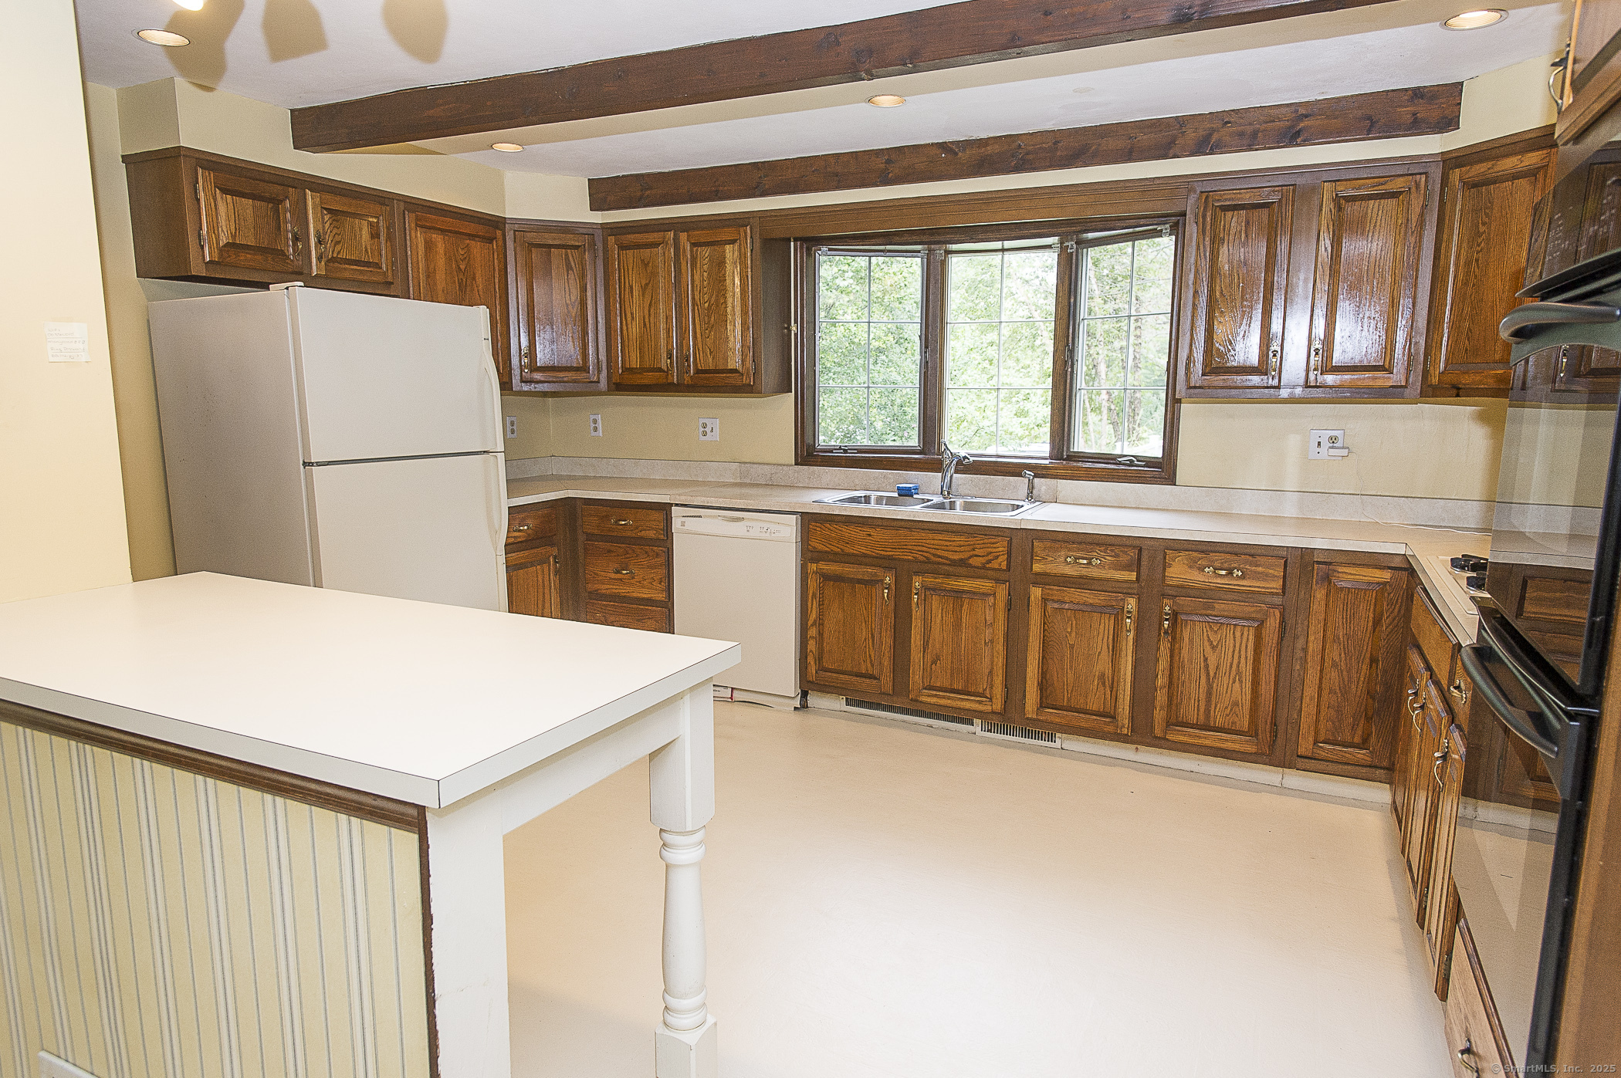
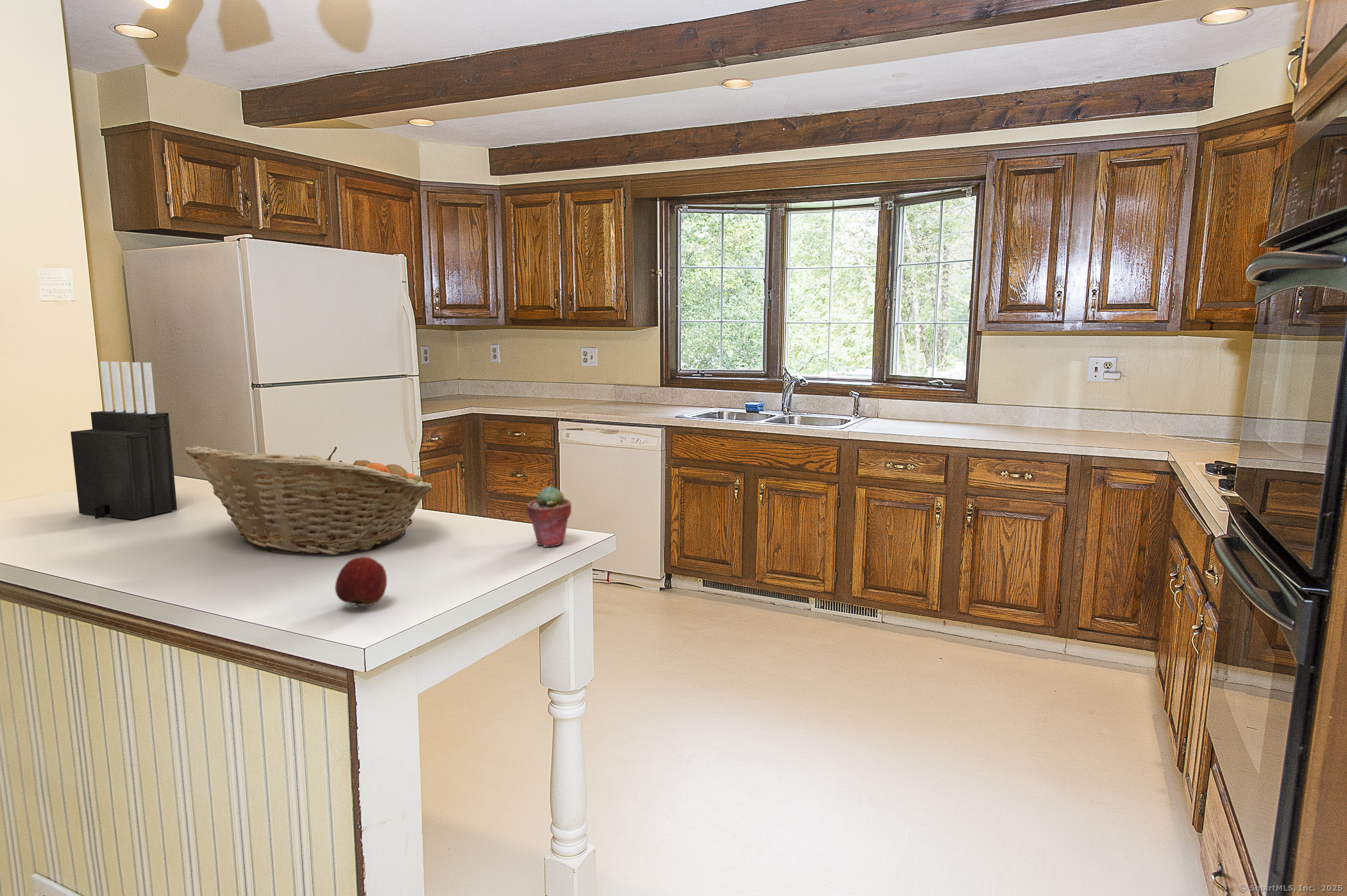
+ knife block (117, 439)
+ fruit basket (314, 488)
+ apple (361, 581)
+ potted succulent (549, 514)
